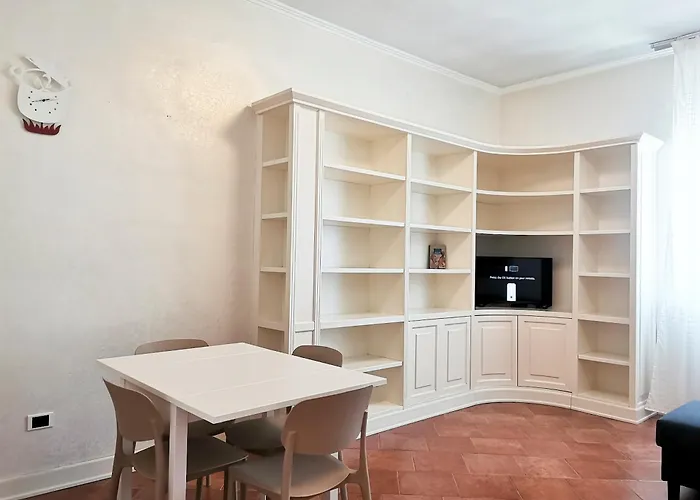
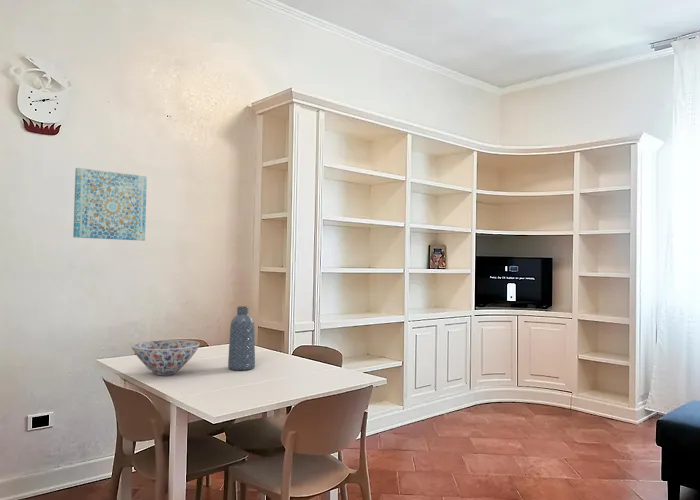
+ bowl (165, 359)
+ wall art (111, 205)
+ vase (242, 337)
